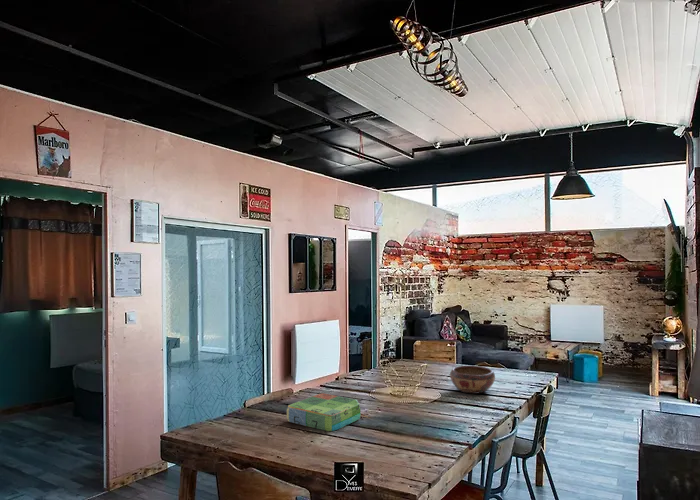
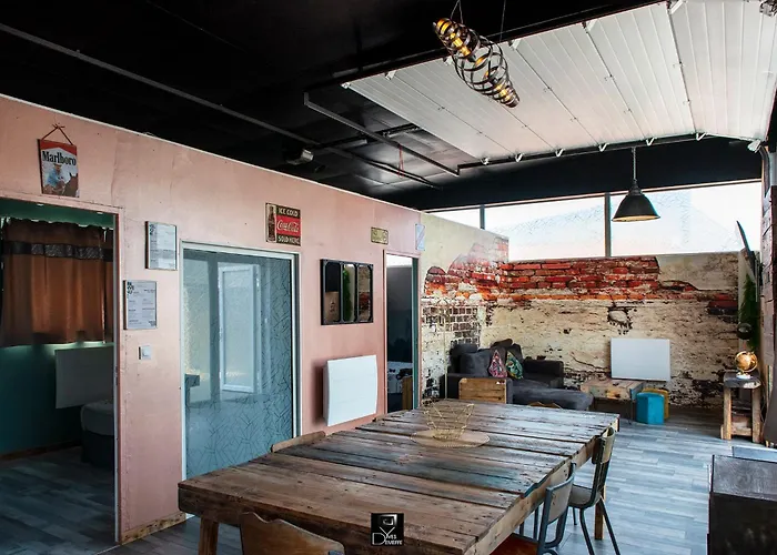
- board game (326, 410)
- decorative bowl (472, 380)
